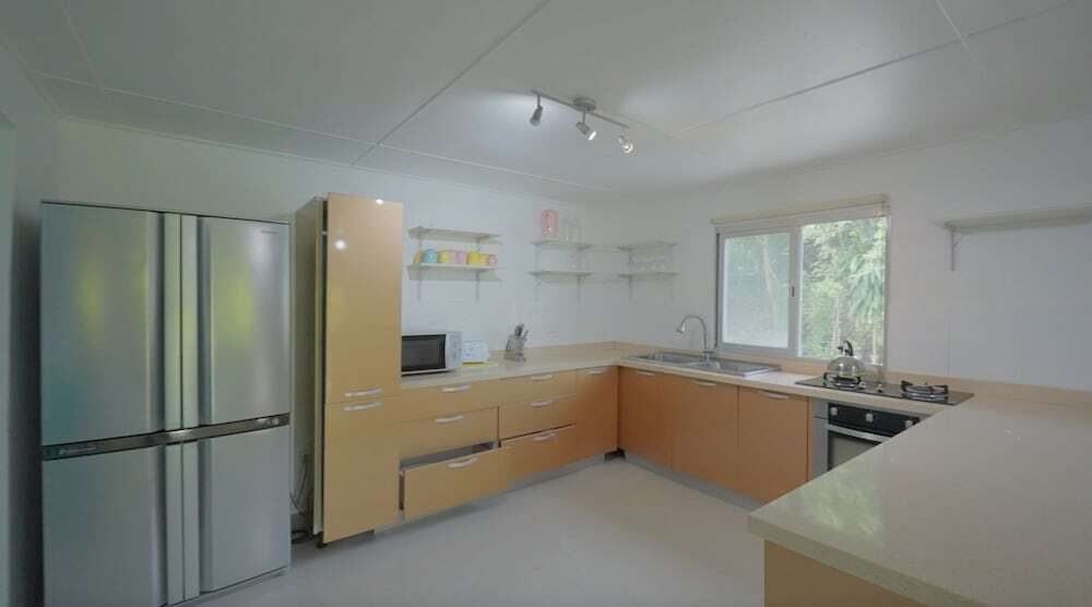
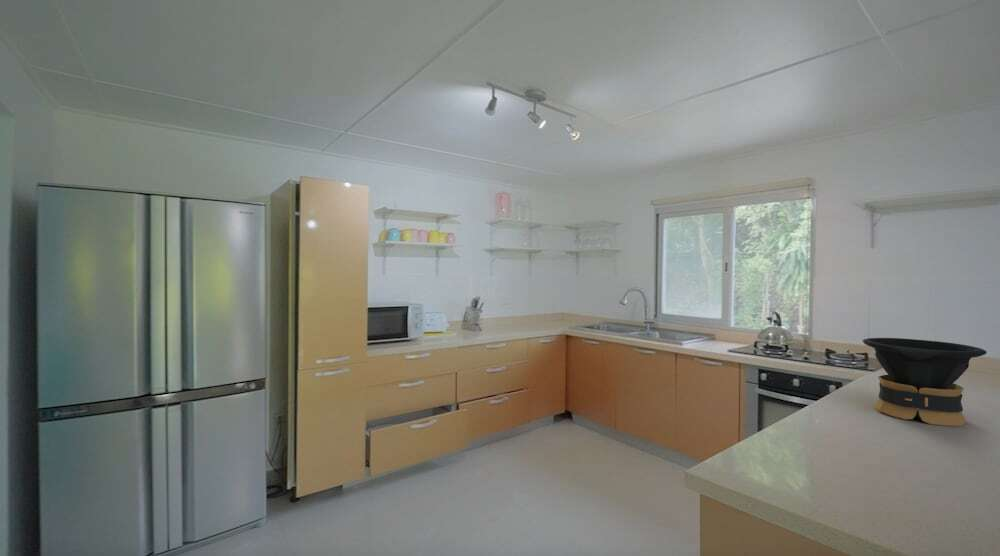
+ coffee maker (919, 380)
